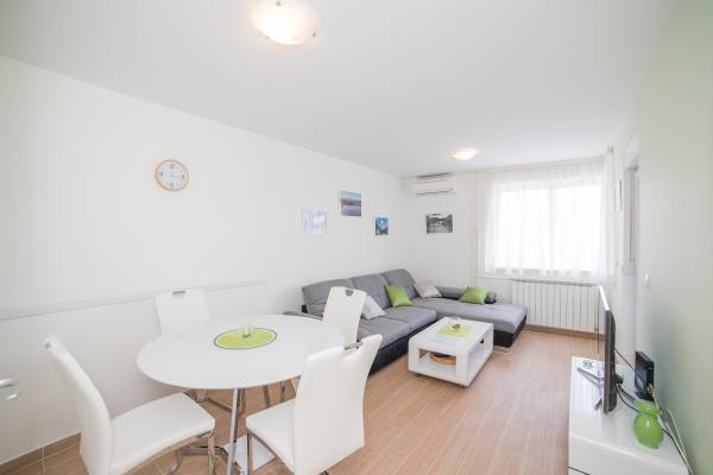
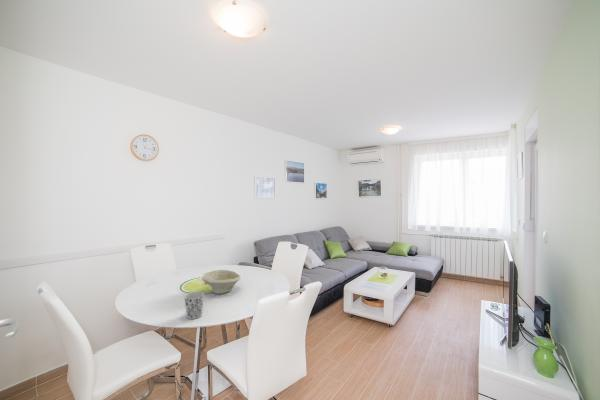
+ cup (194, 305)
+ bowl (222, 282)
